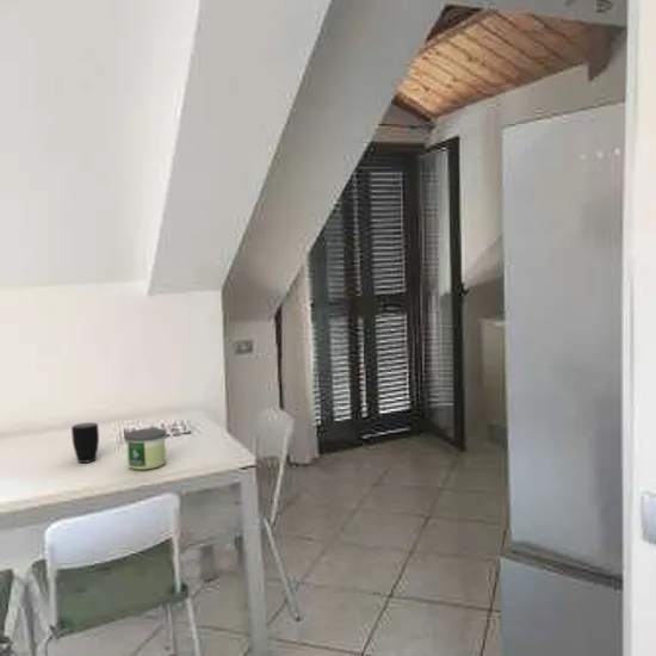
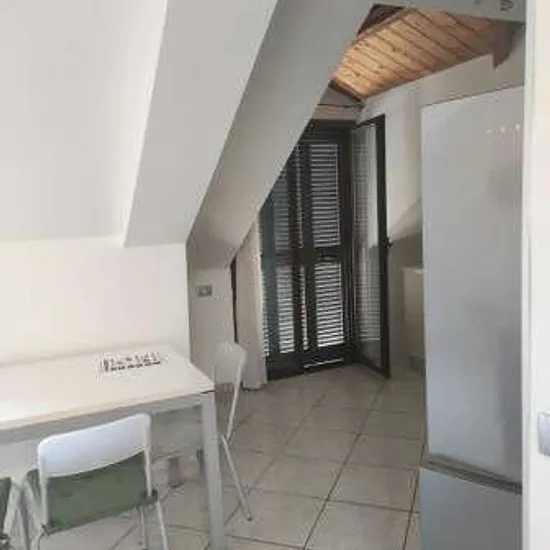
- mug (85, 441)
- candle (146, 448)
